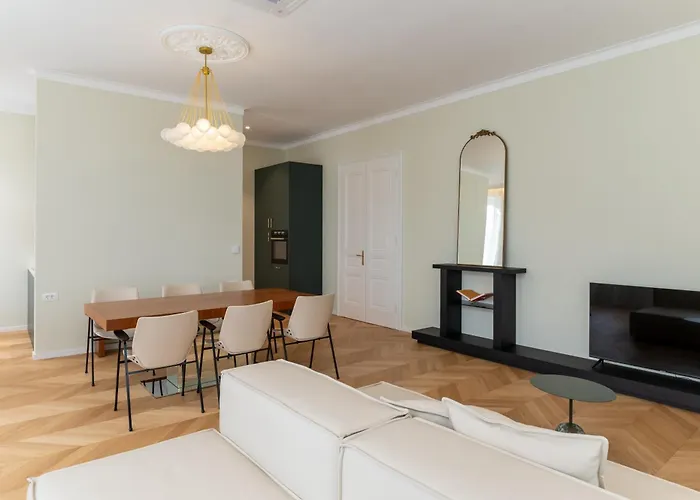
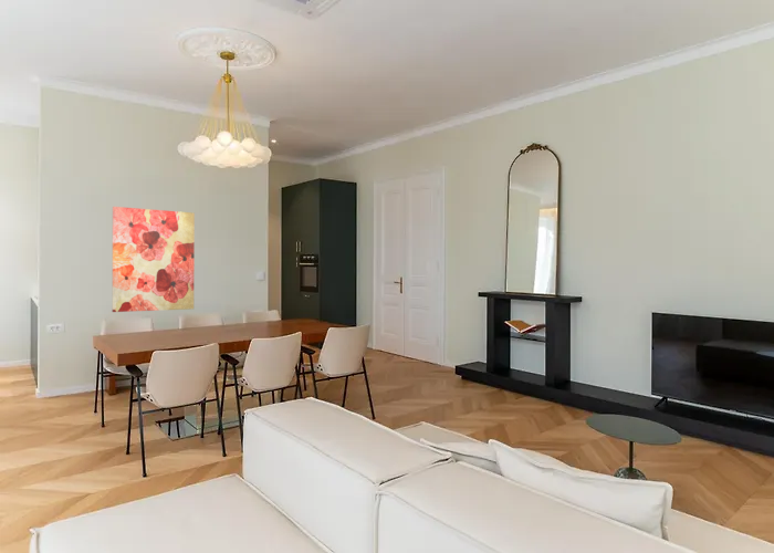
+ wall art (155, 260)
